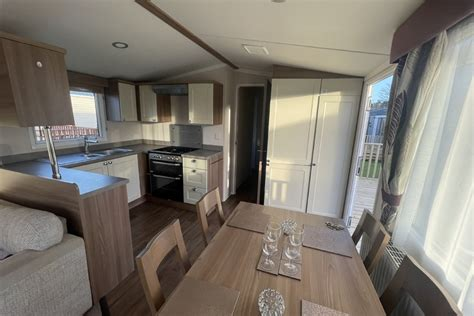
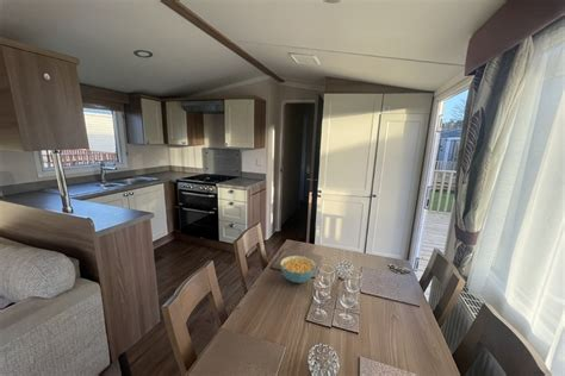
+ cereal bowl (297, 271)
